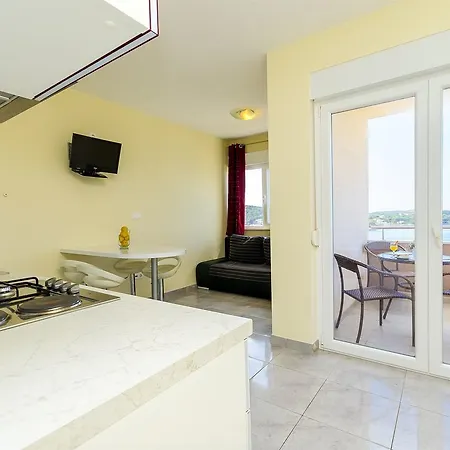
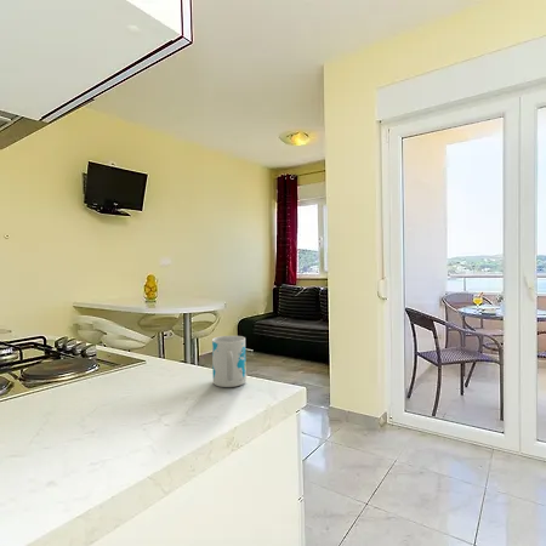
+ mug (229, 362)
